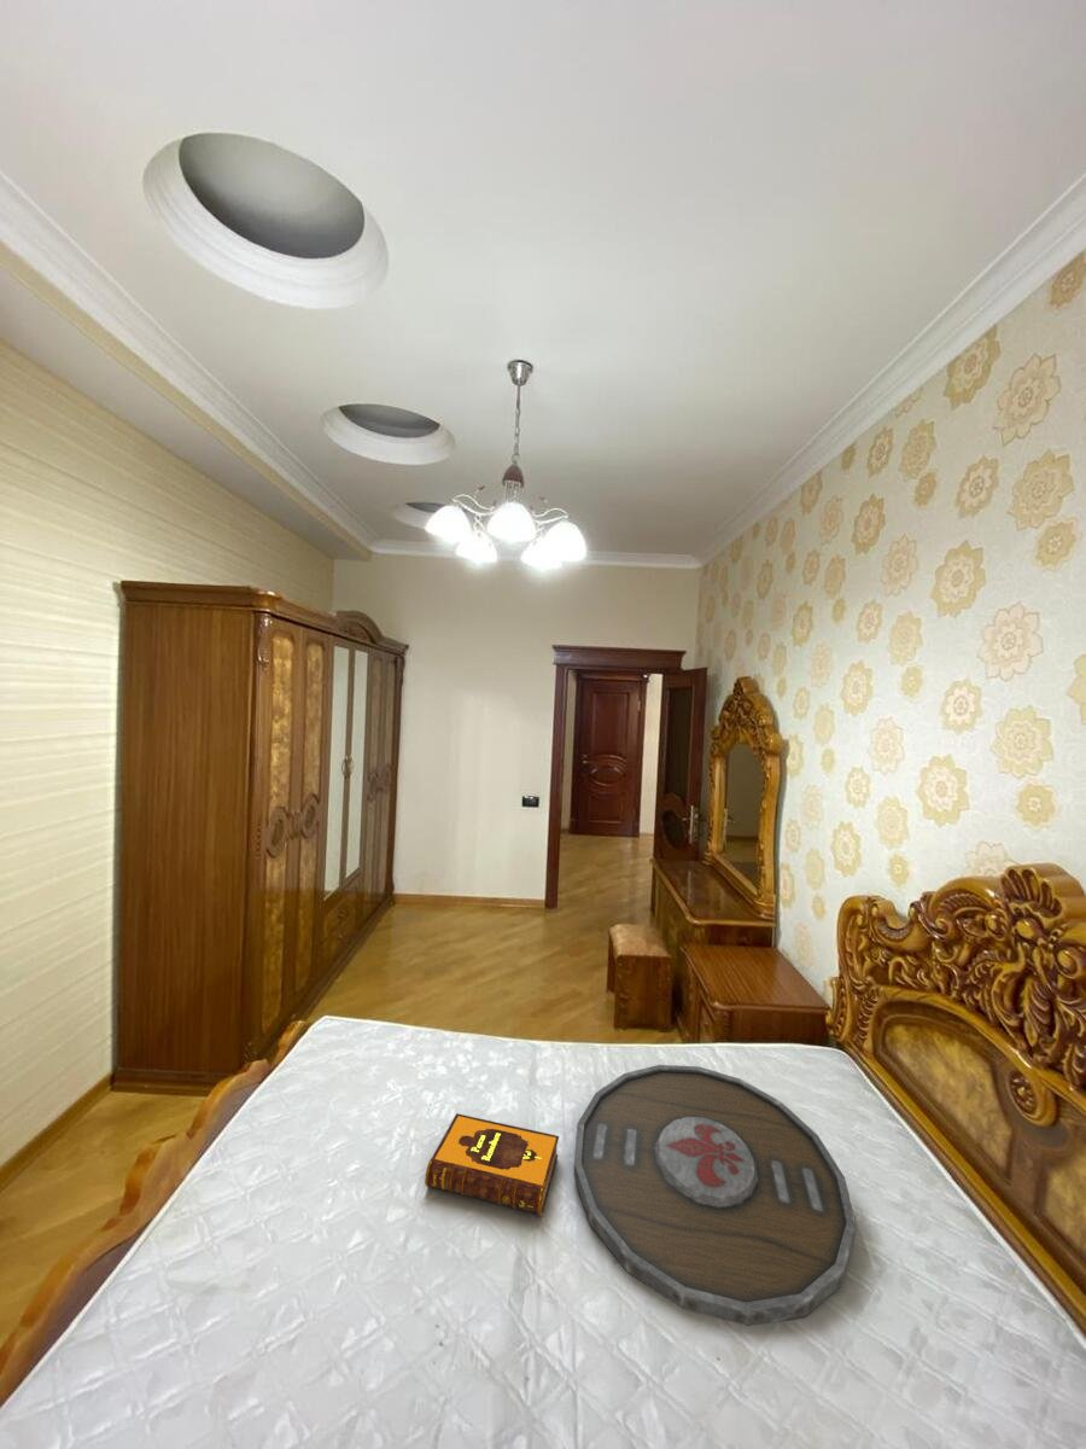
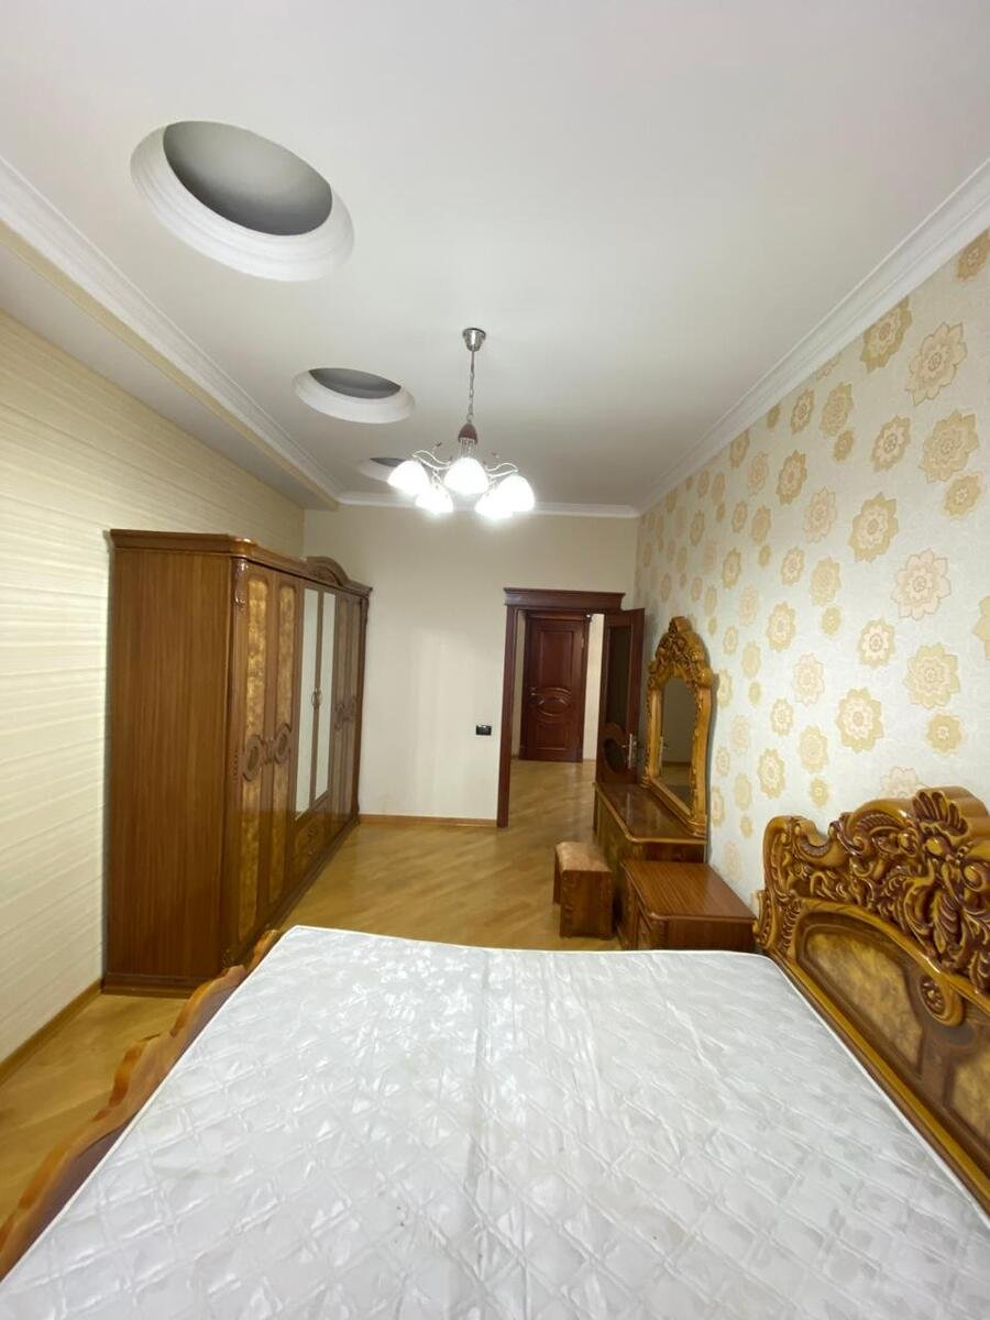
- hardback book (494, 1163)
- serving tray (705, 1164)
